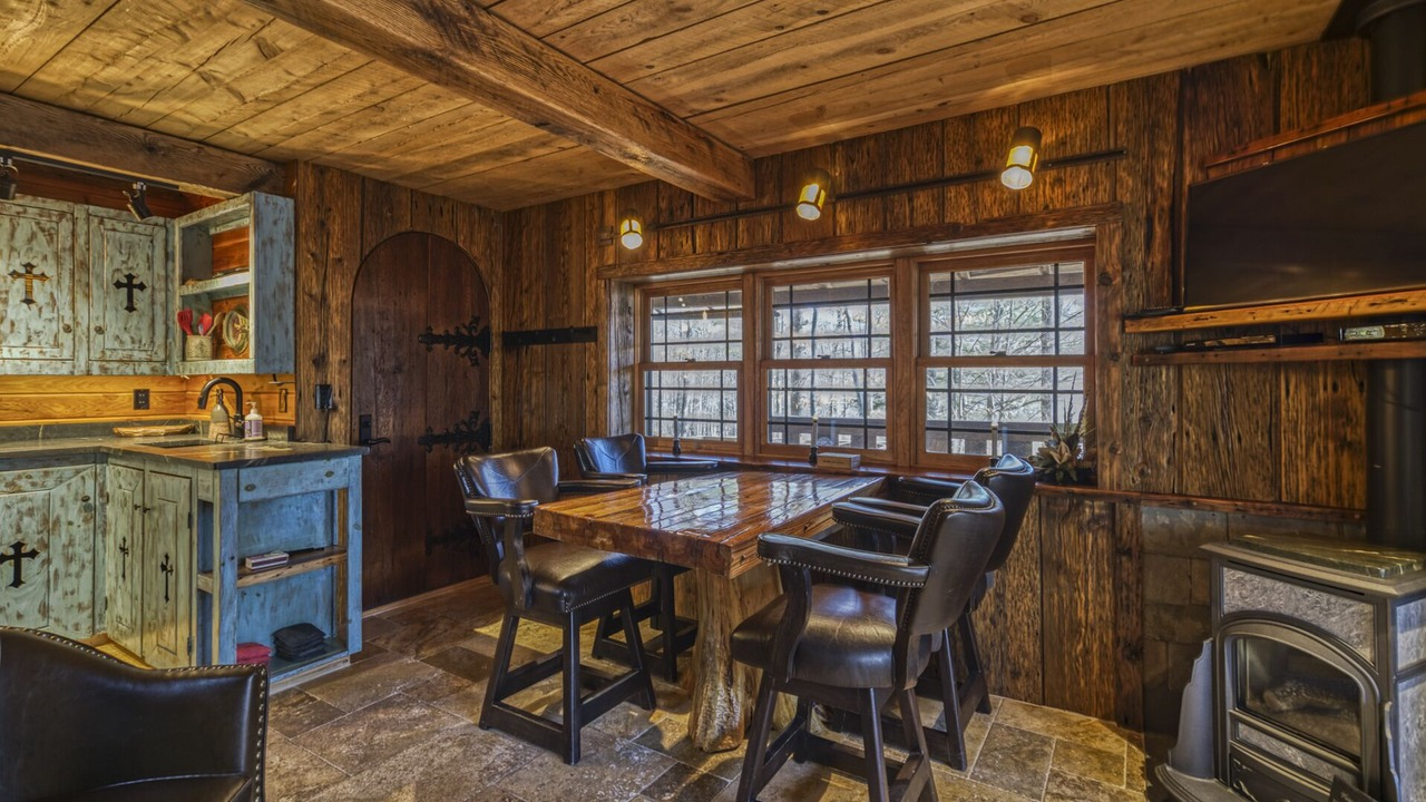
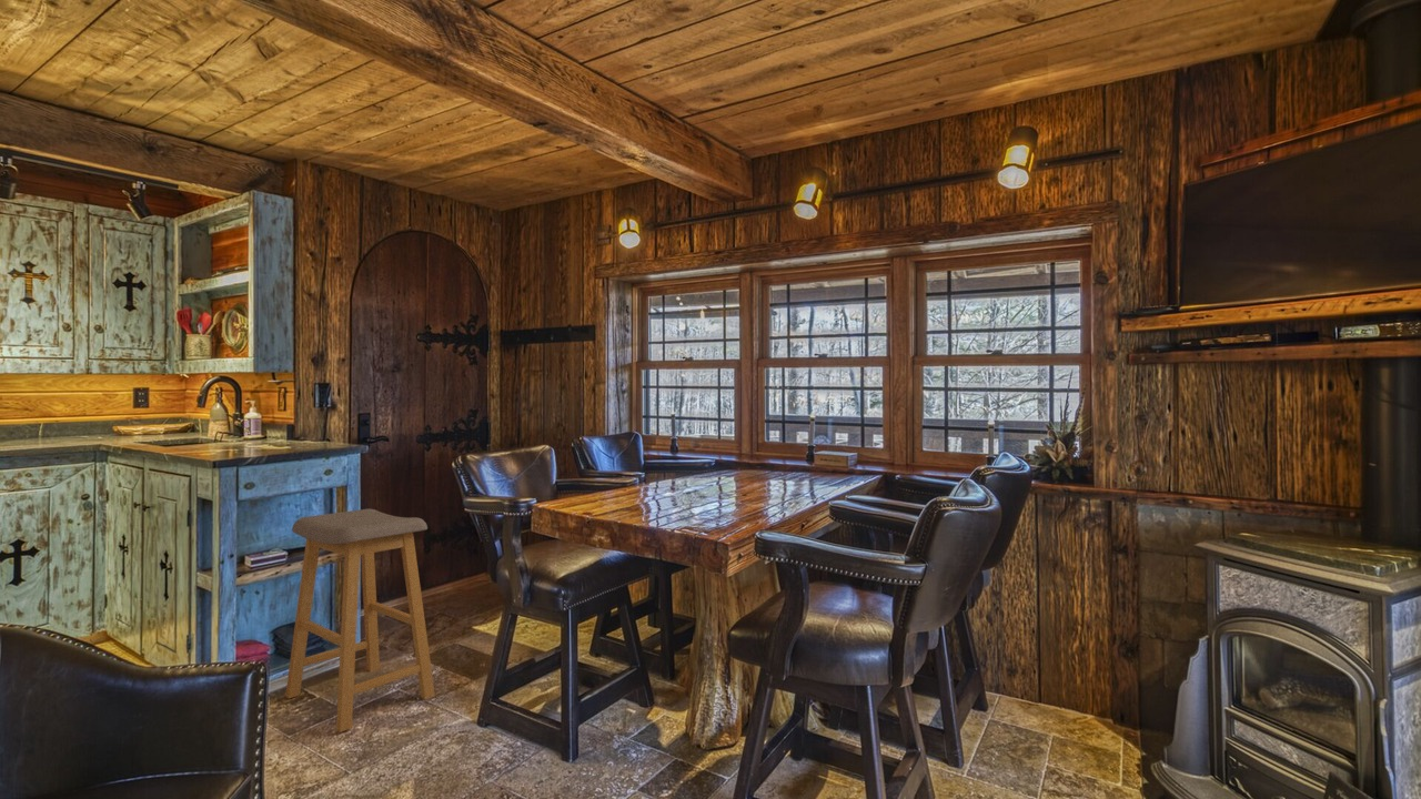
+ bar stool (356, 606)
